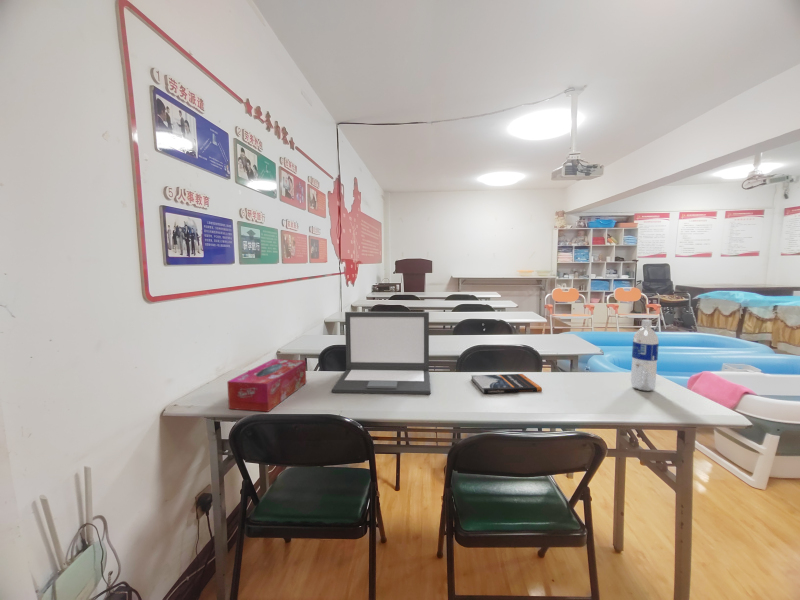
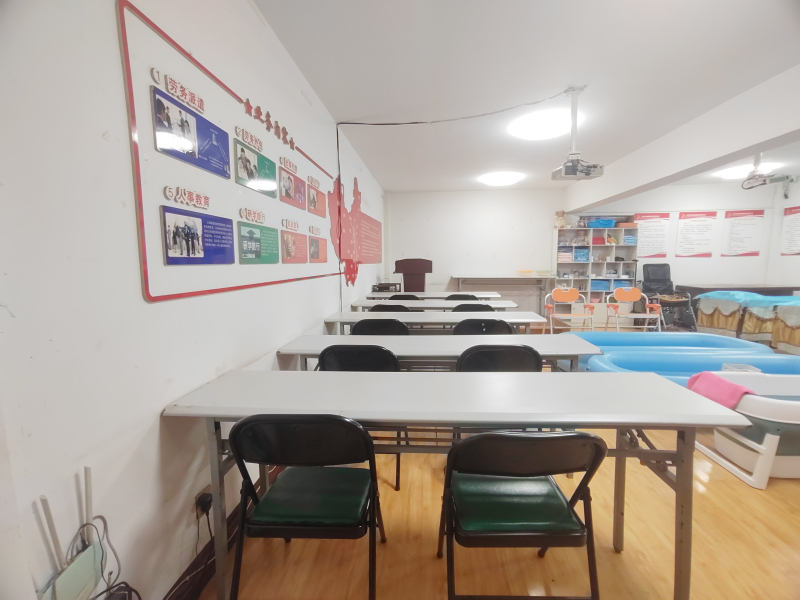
- laptop (384, 349)
- book (504, 383)
- tissue box (270, 382)
- water bottle (644, 354)
